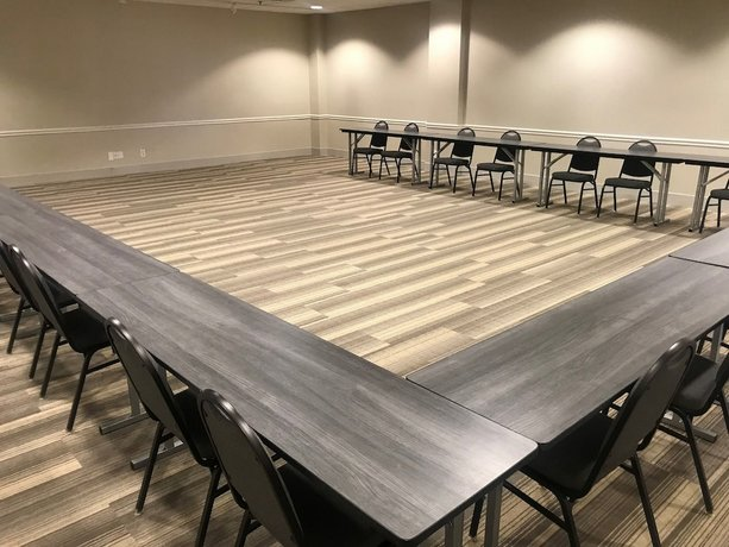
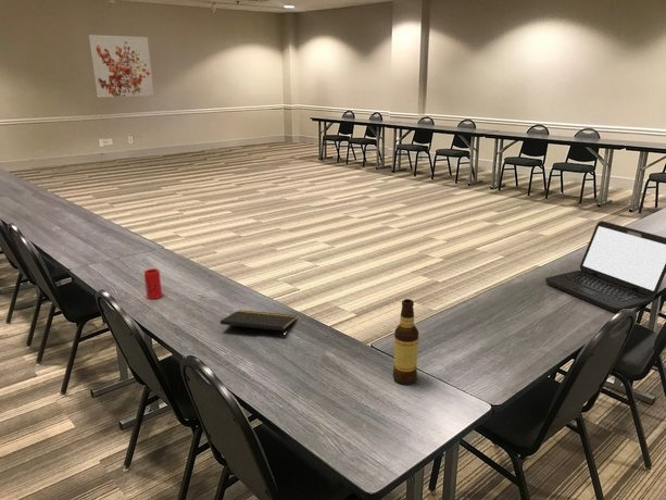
+ wall art (123, 66)
+ laptop (606, 263)
+ cup (152, 284)
+ notepad (260, 320)
+ bottle (405, 340)
